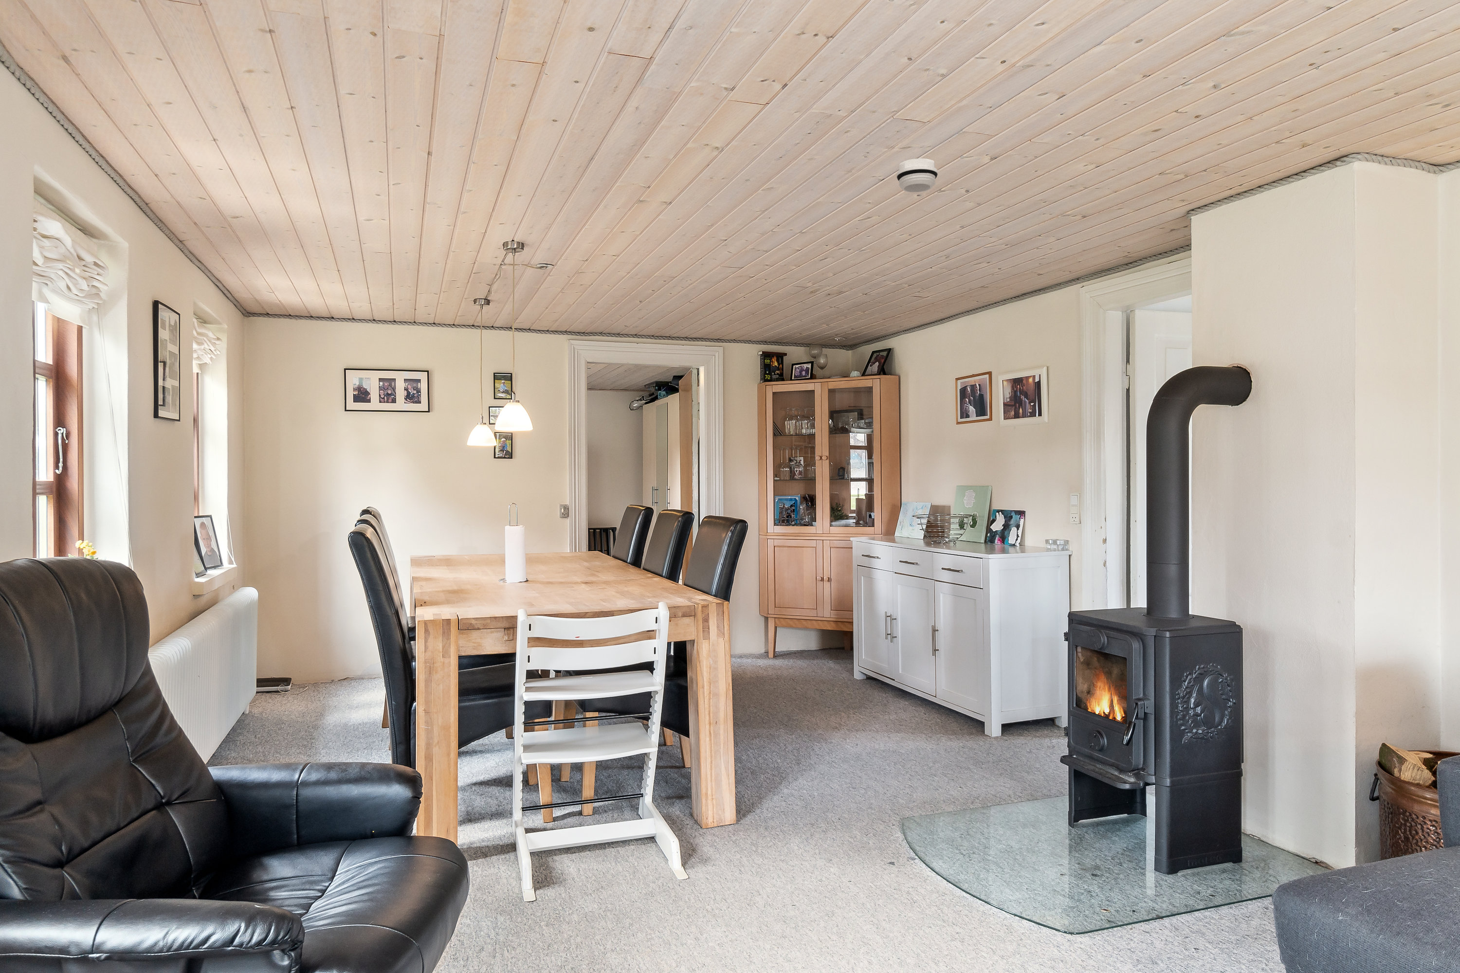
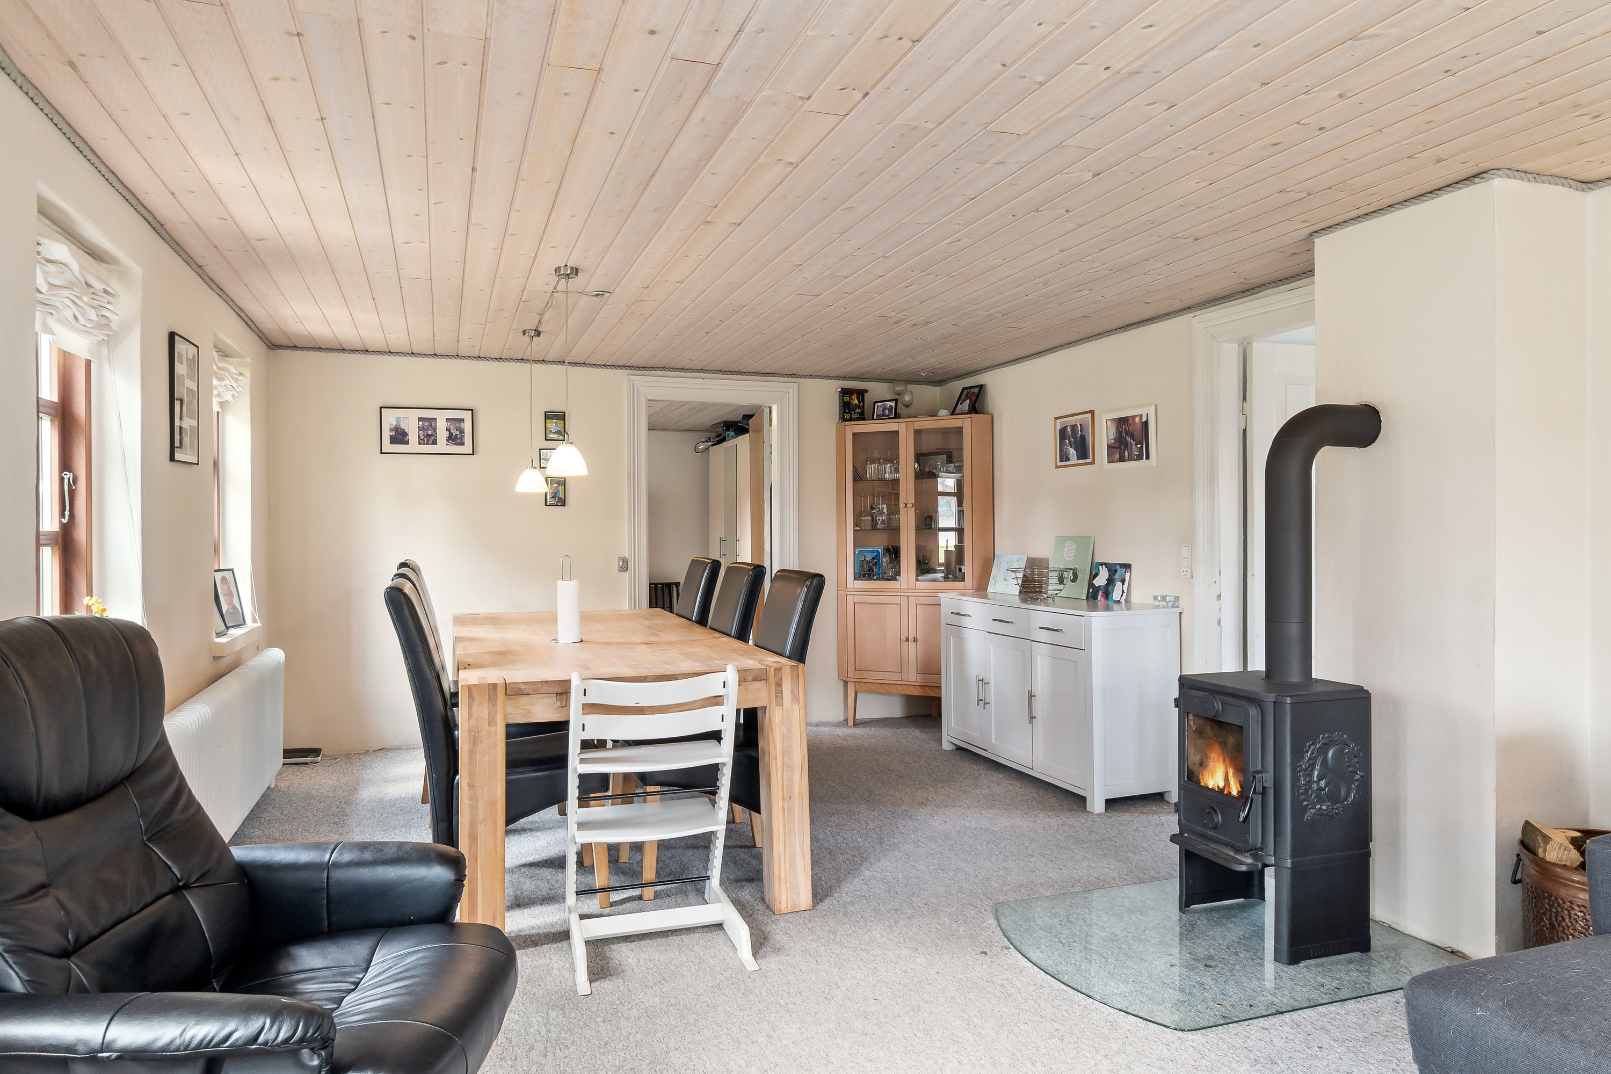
- smoke detector (917, 176)
